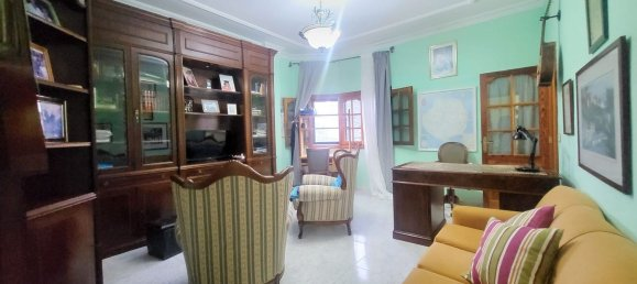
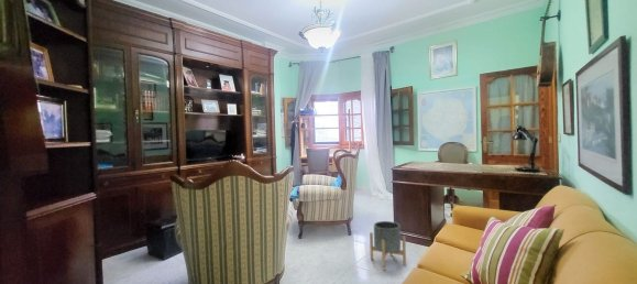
+ planter (387, 243)
